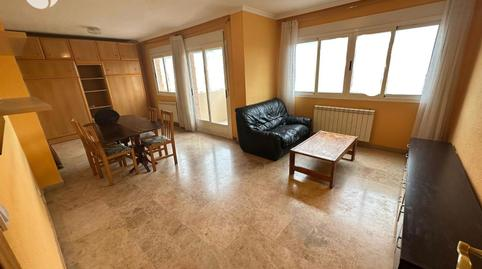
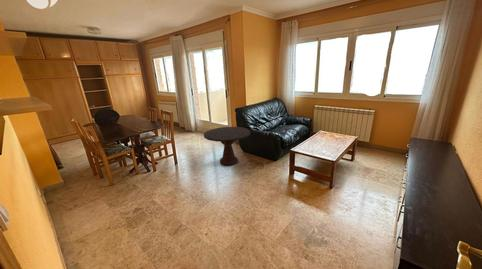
+ side table (228, 147)
